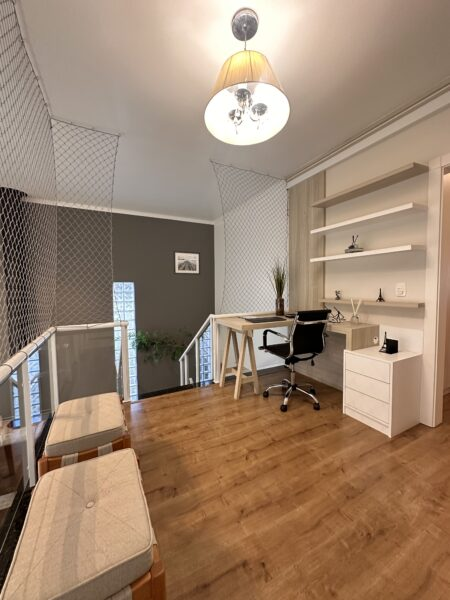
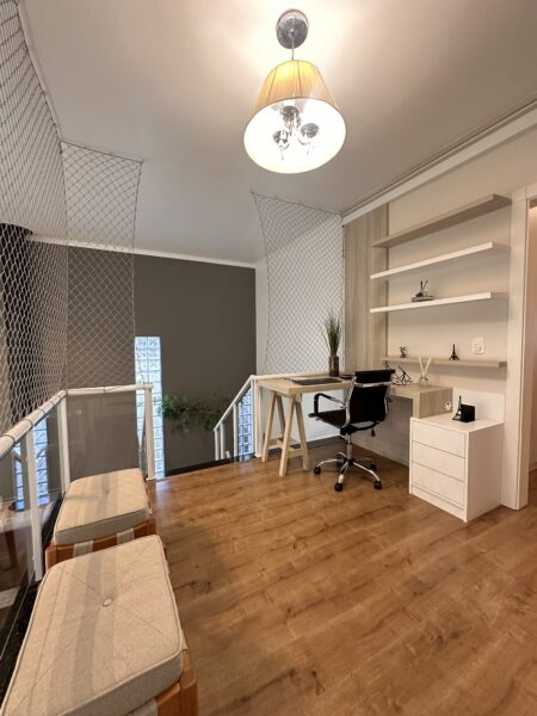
- wall art (187, 263)
